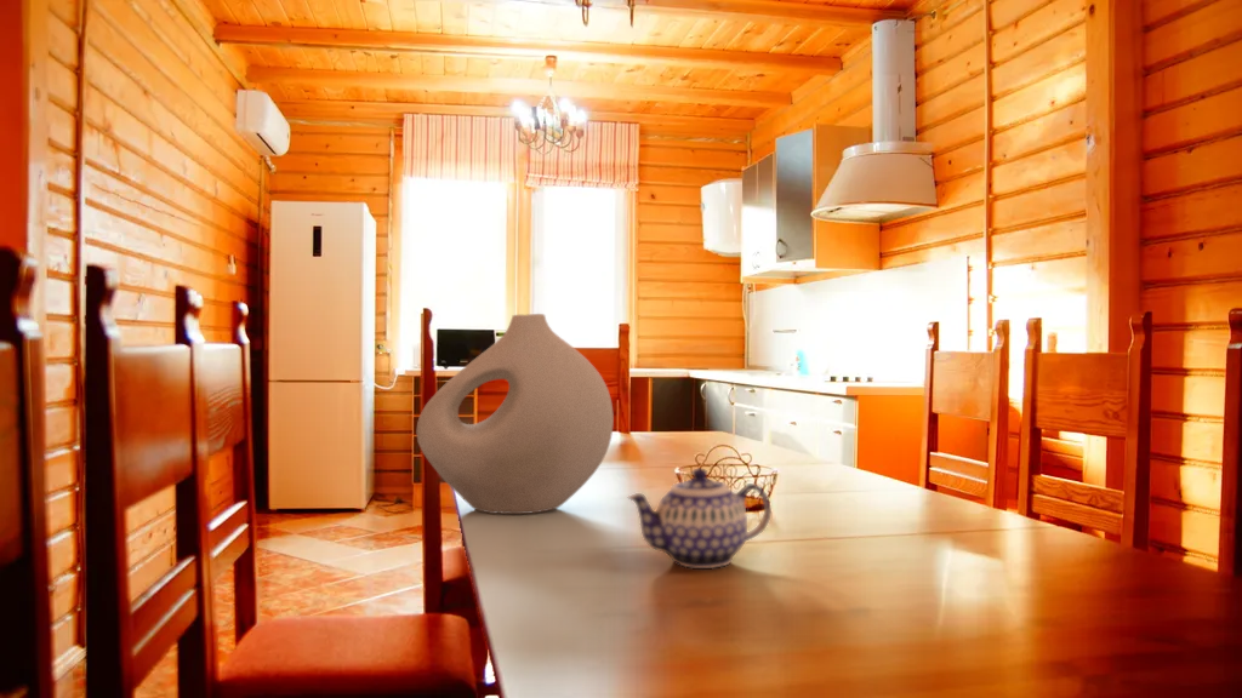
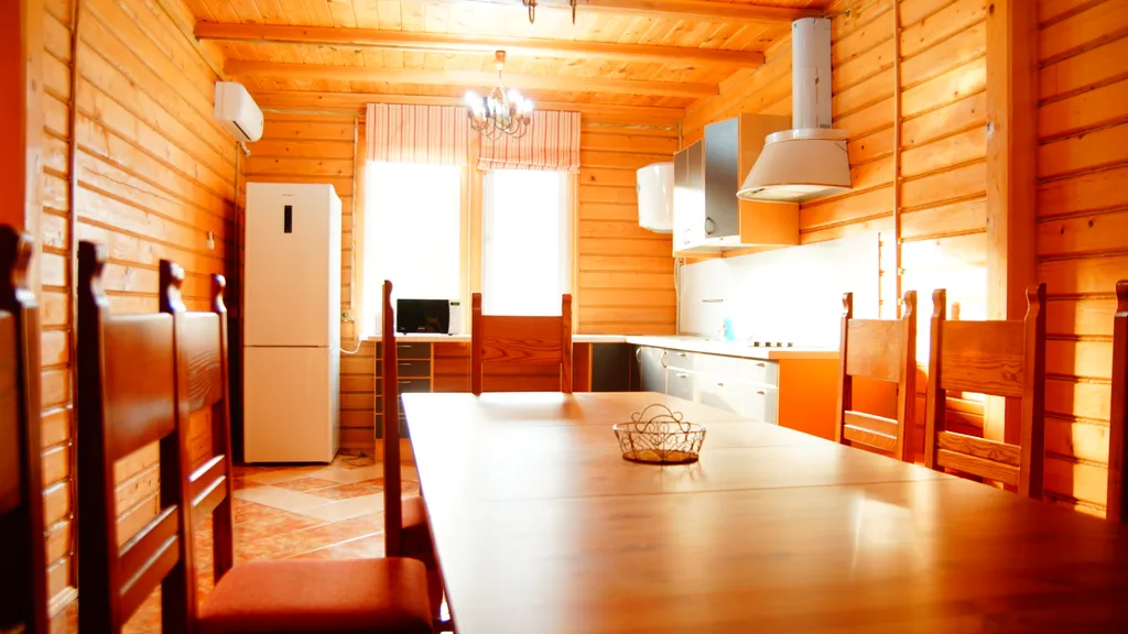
- vase (515, 411)
- teapot (700, 514)
